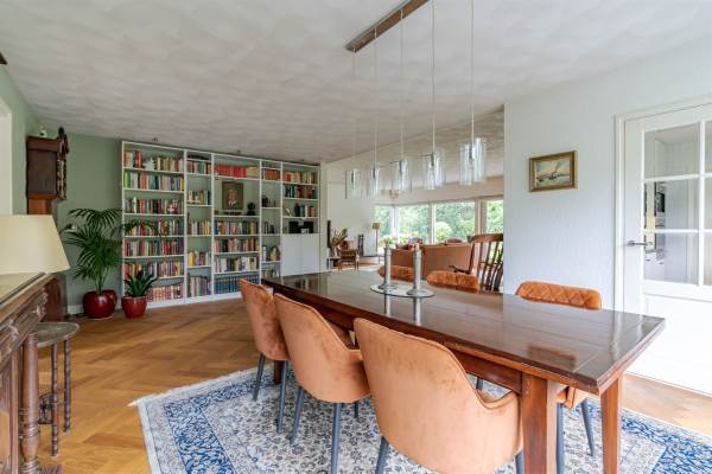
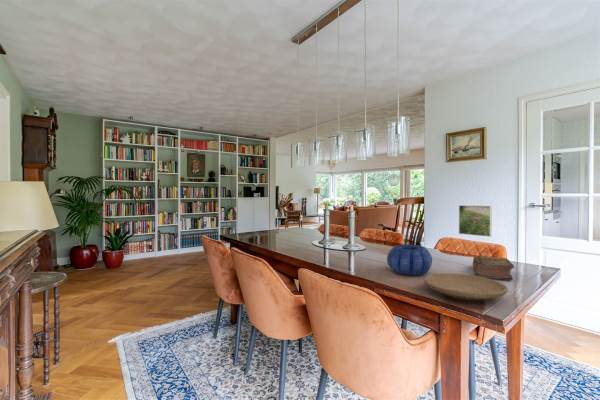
+ decorative bowl (409, 259)
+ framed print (474, 220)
+ book (491, 266)
+ plate (463, 288)
